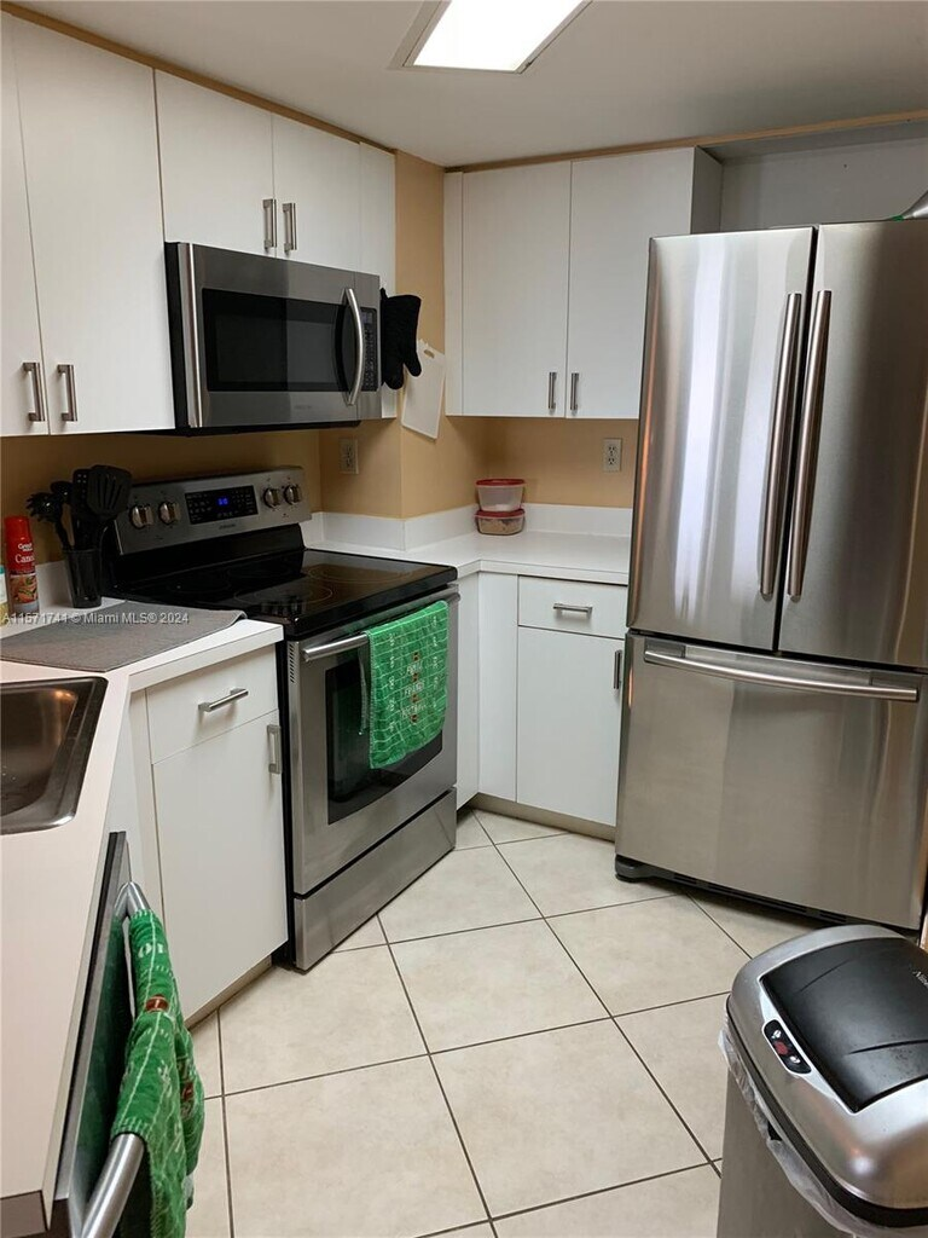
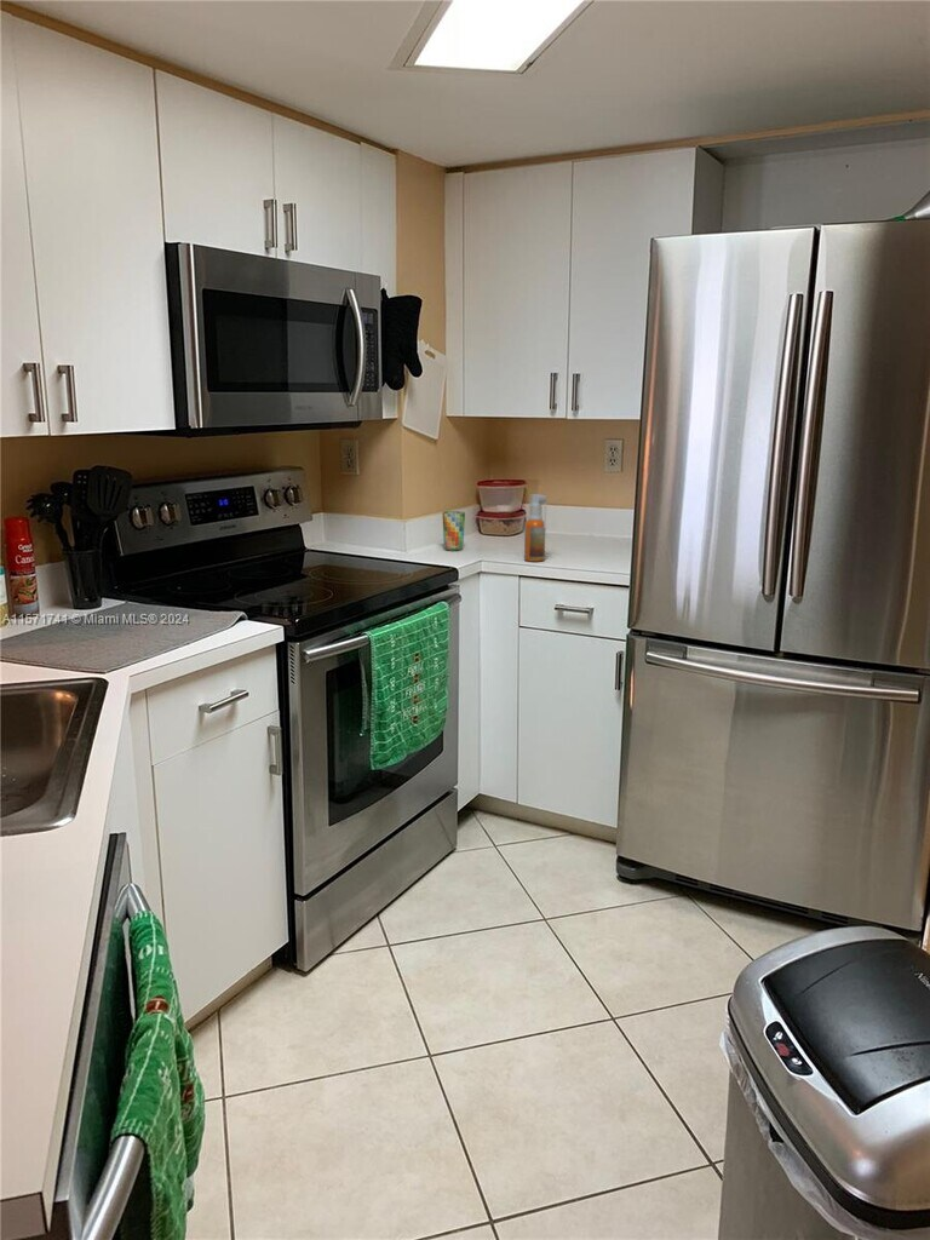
+ cup (453, 530)
+ spray bottle (536, 527)
